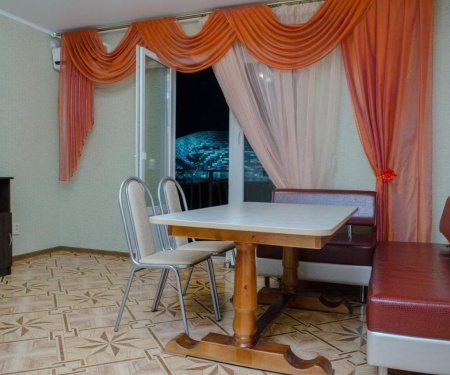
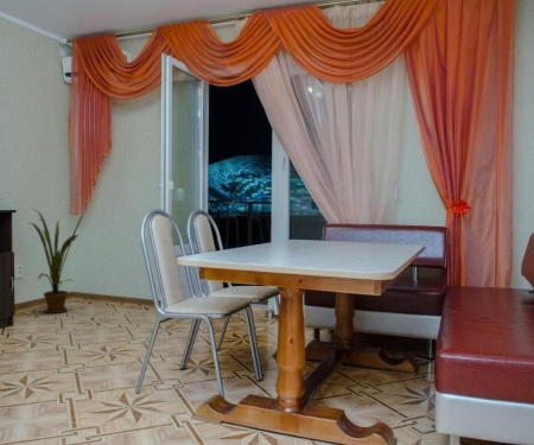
+ house plant (49, 259)
